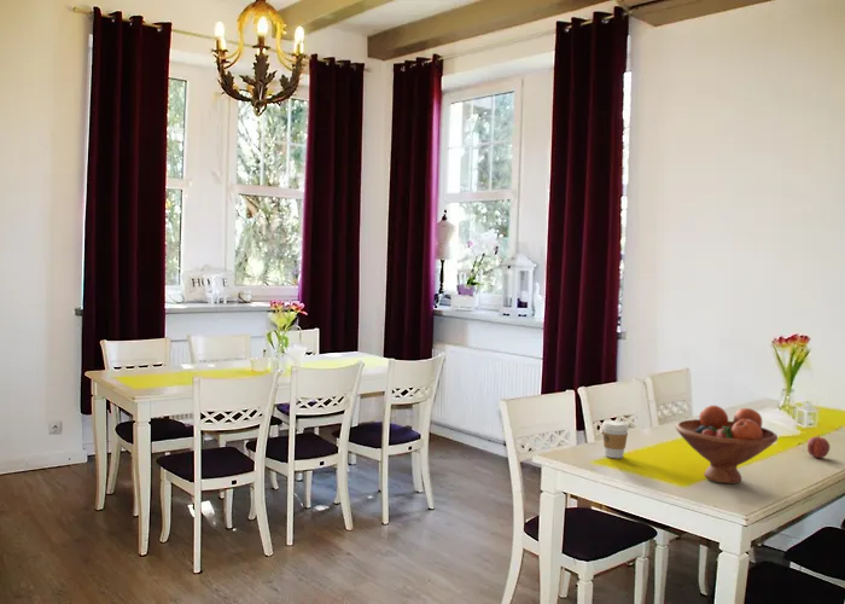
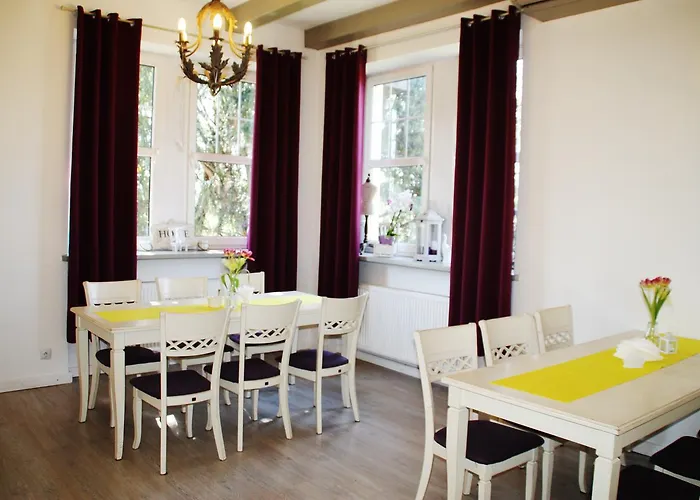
- fruit bowl (724, 445)
- coffee cup (614, 439)
- apple (818, 446)
